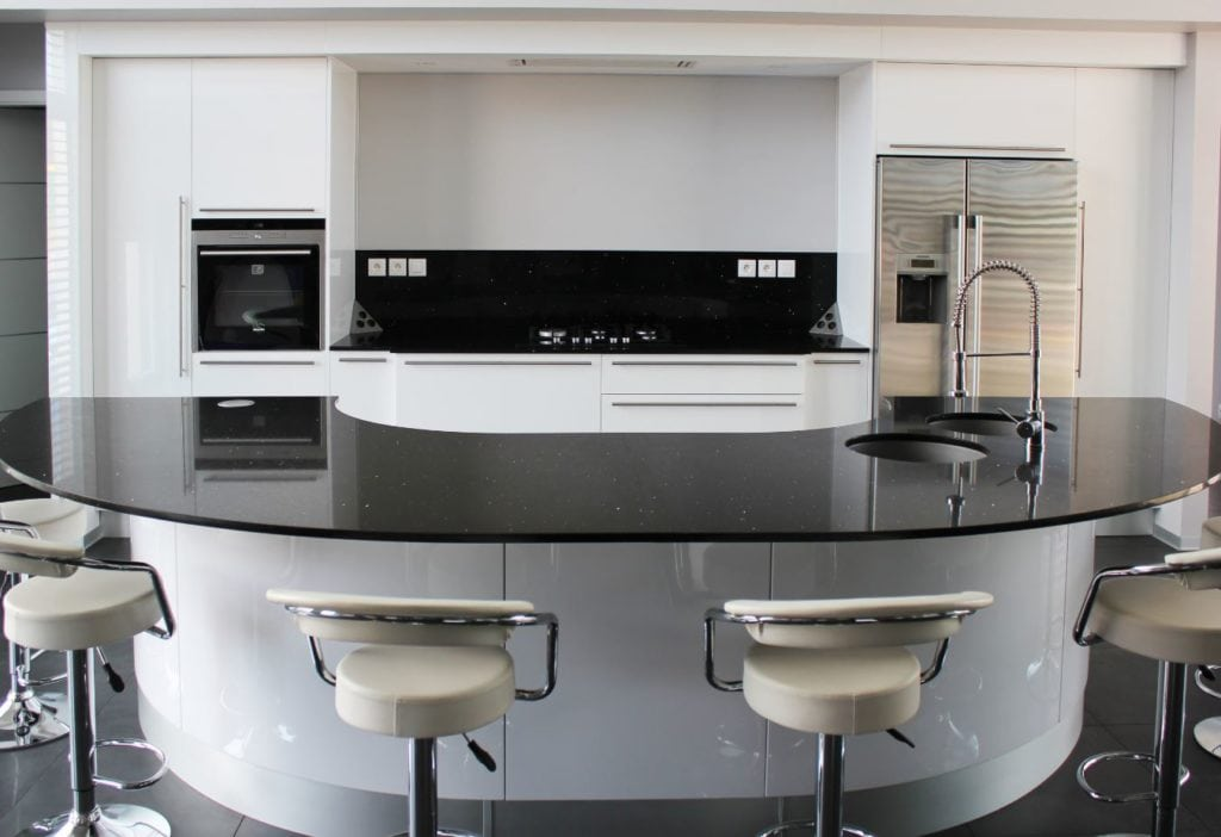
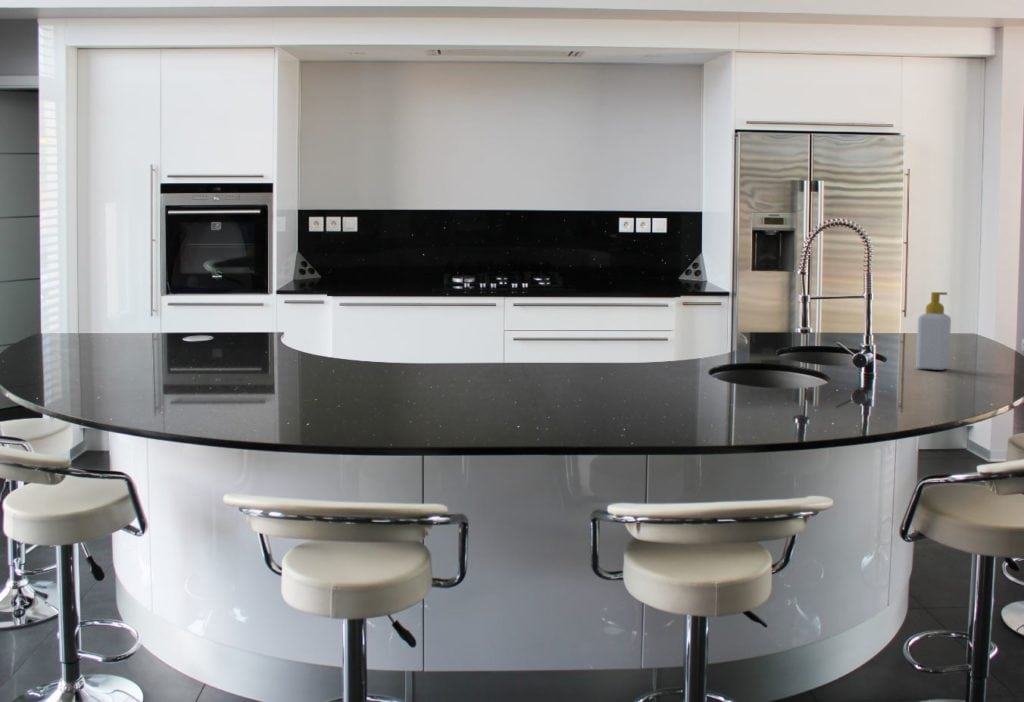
+ soap bottle (934, 330)
